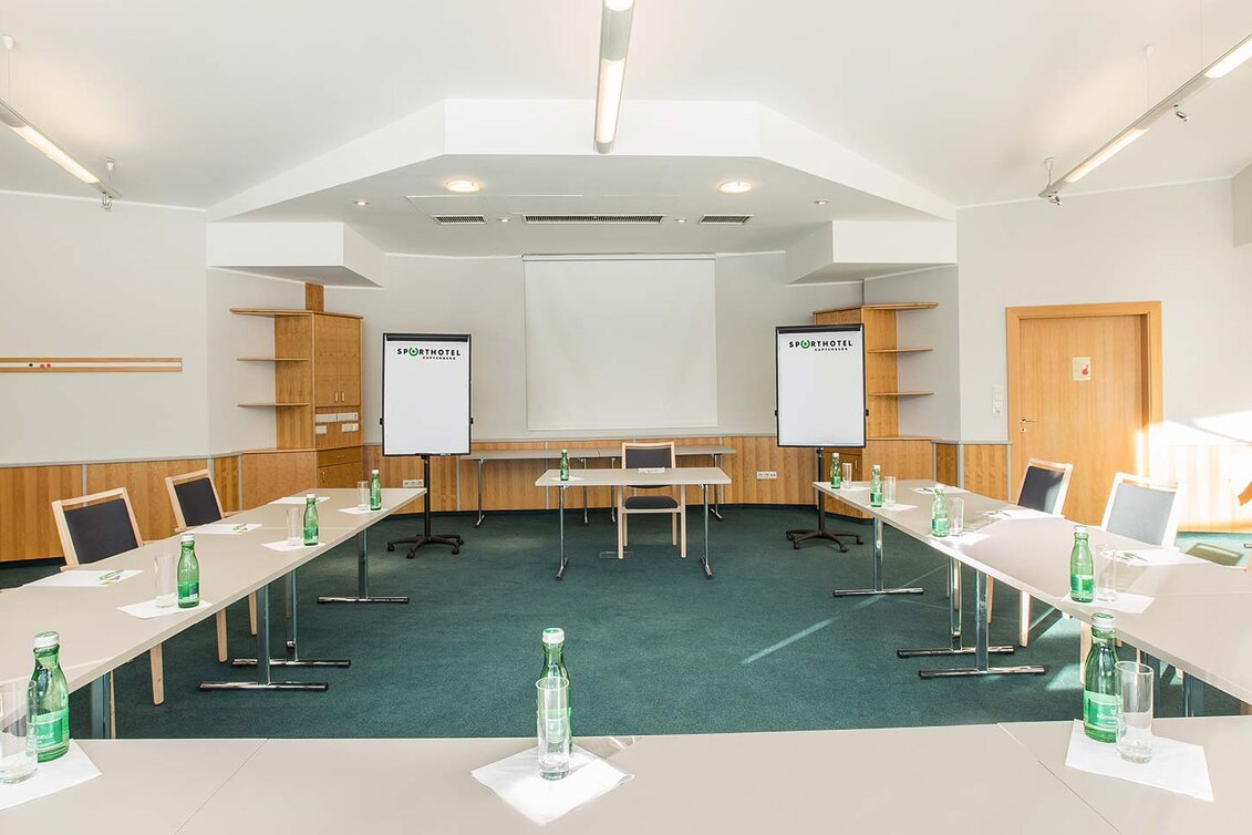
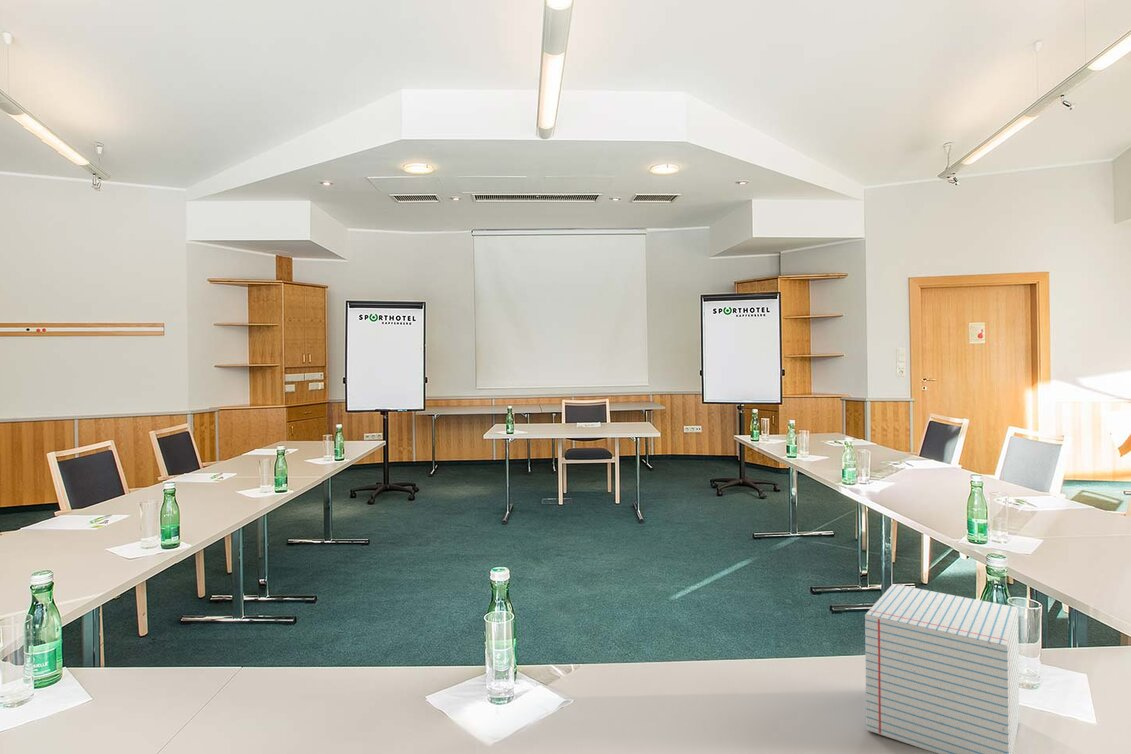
+ notepad (942, 668)
